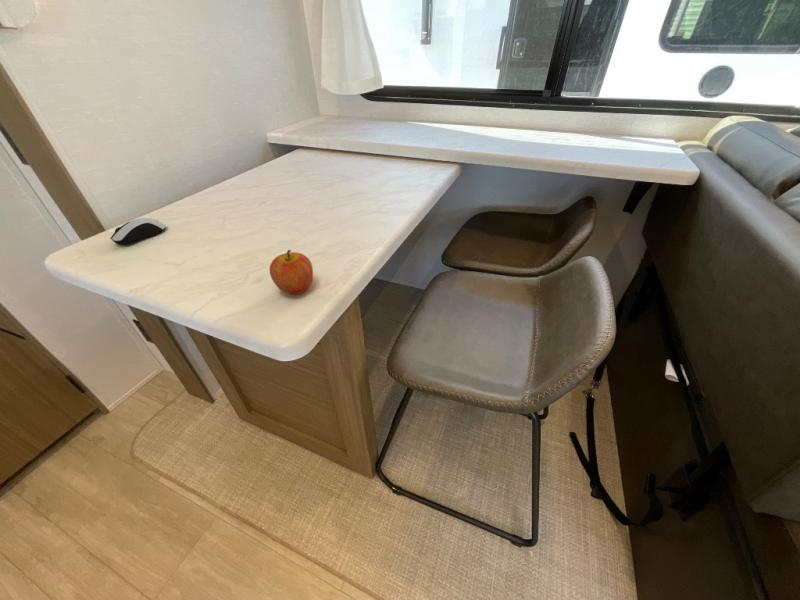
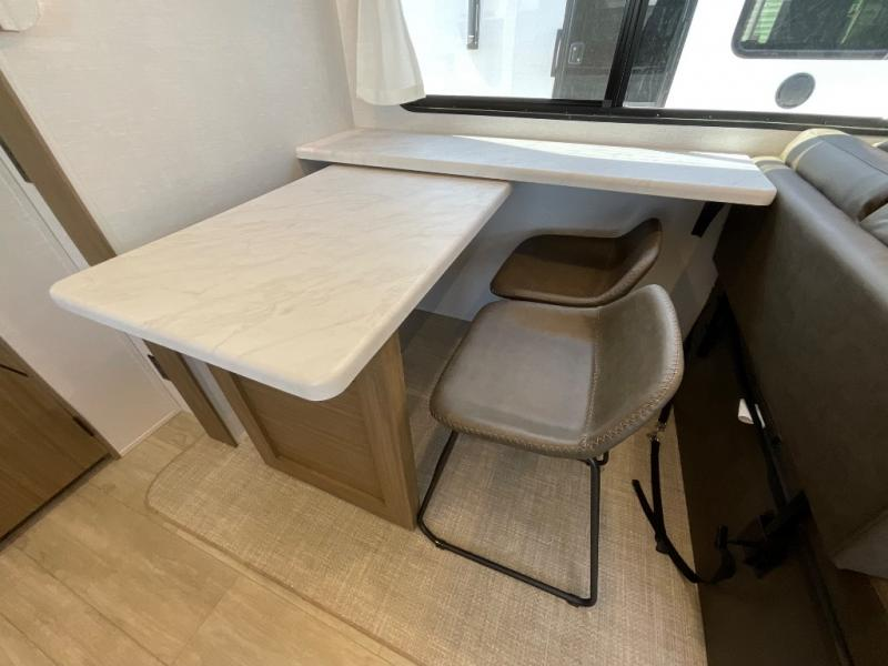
- computer mouse (137, 228)
- apple (291, 270)
